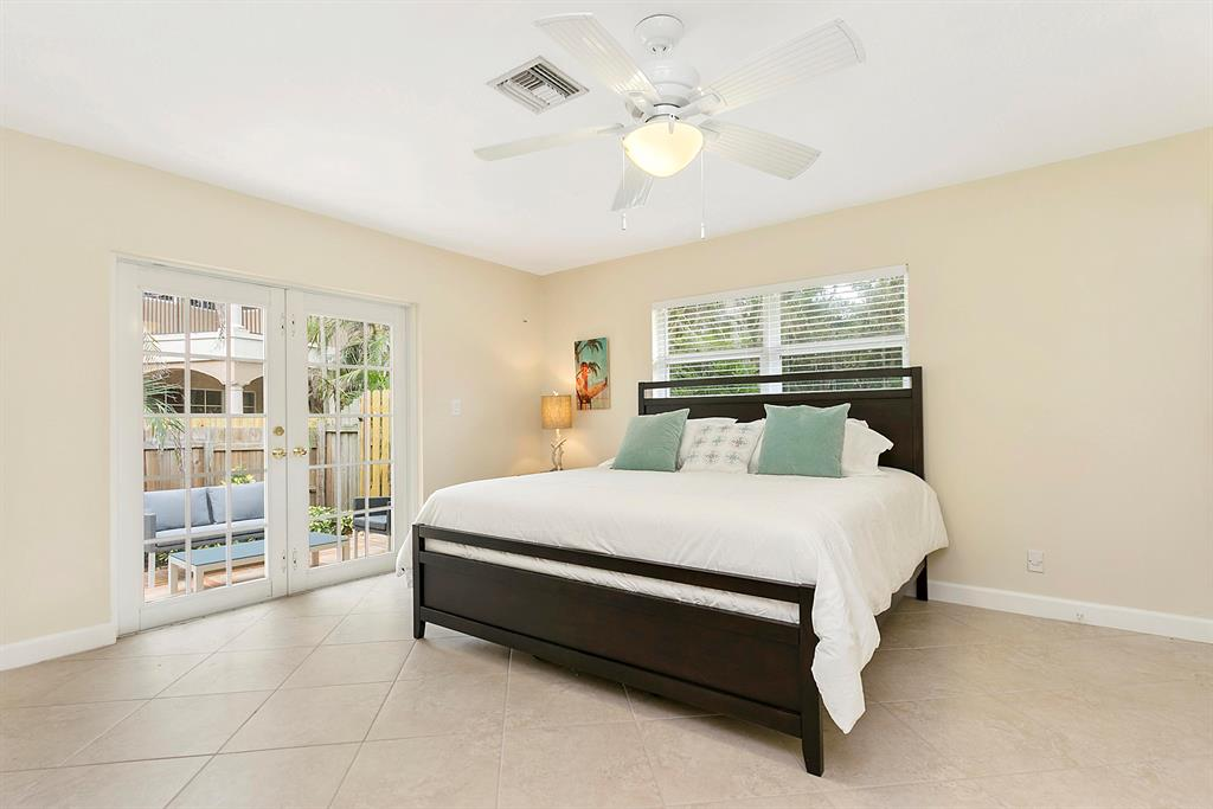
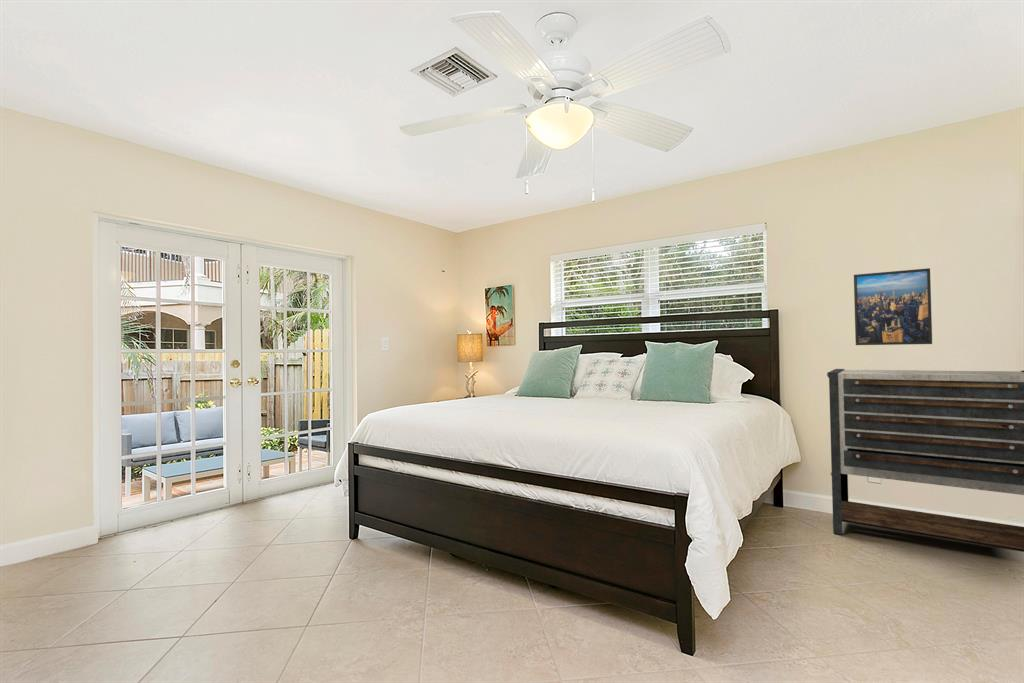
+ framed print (891, 308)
+ dresser (928, 456)
